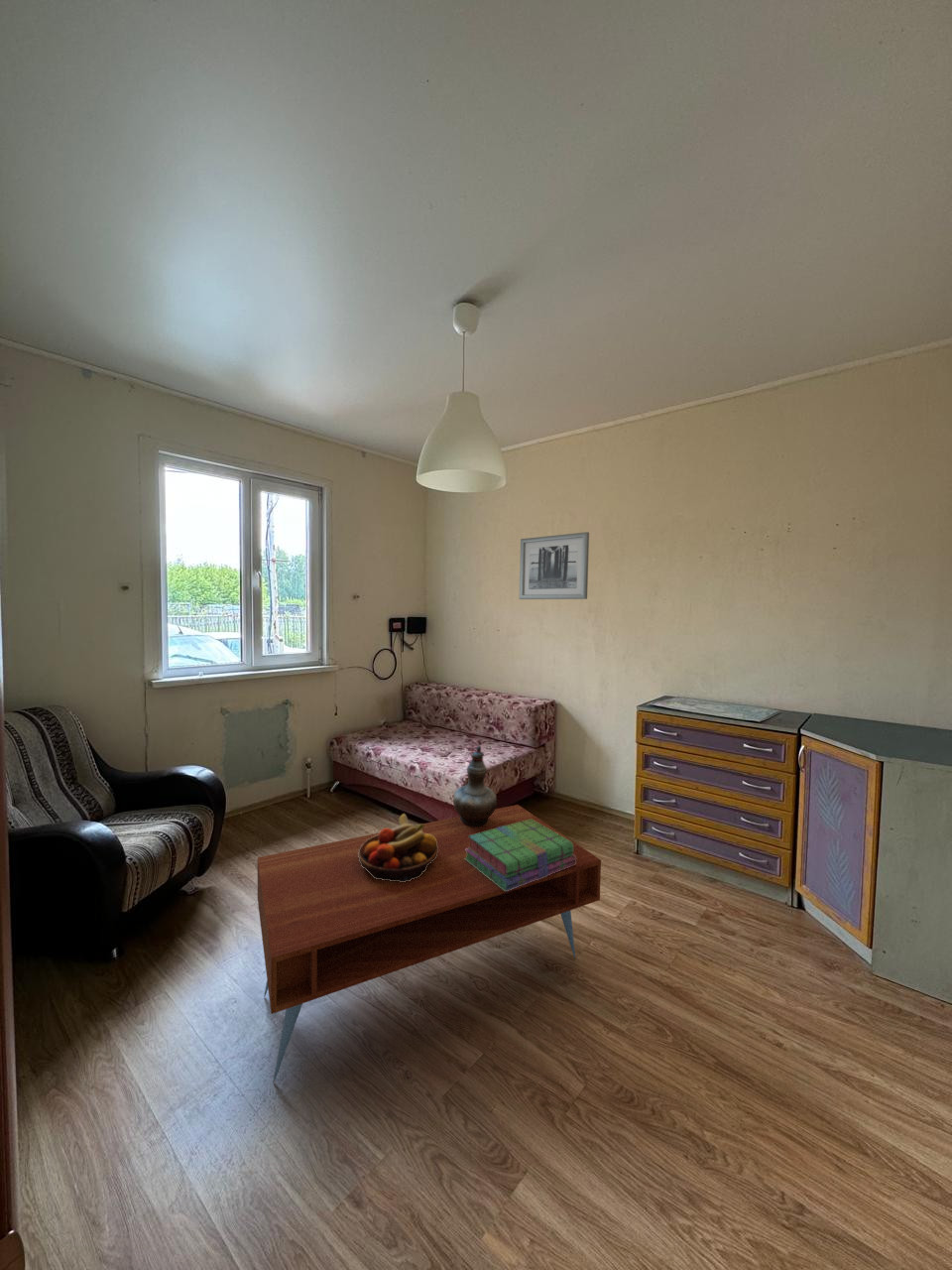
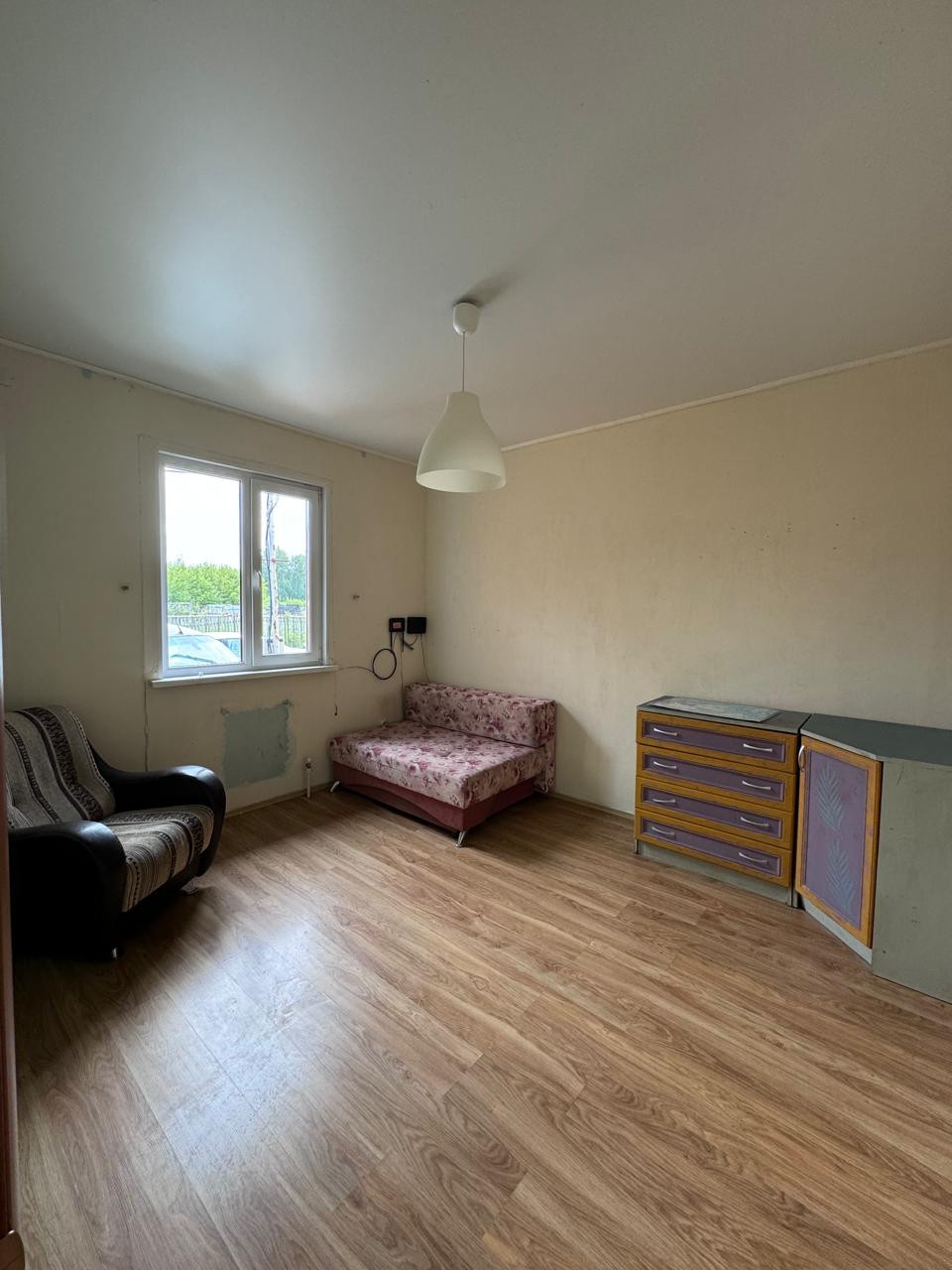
- stack of books (520, 850)
- coffee table (429, 918)
- fruit bowl (398, 844)
- wall art (551, 568)
- decorative vase (475, 782)
